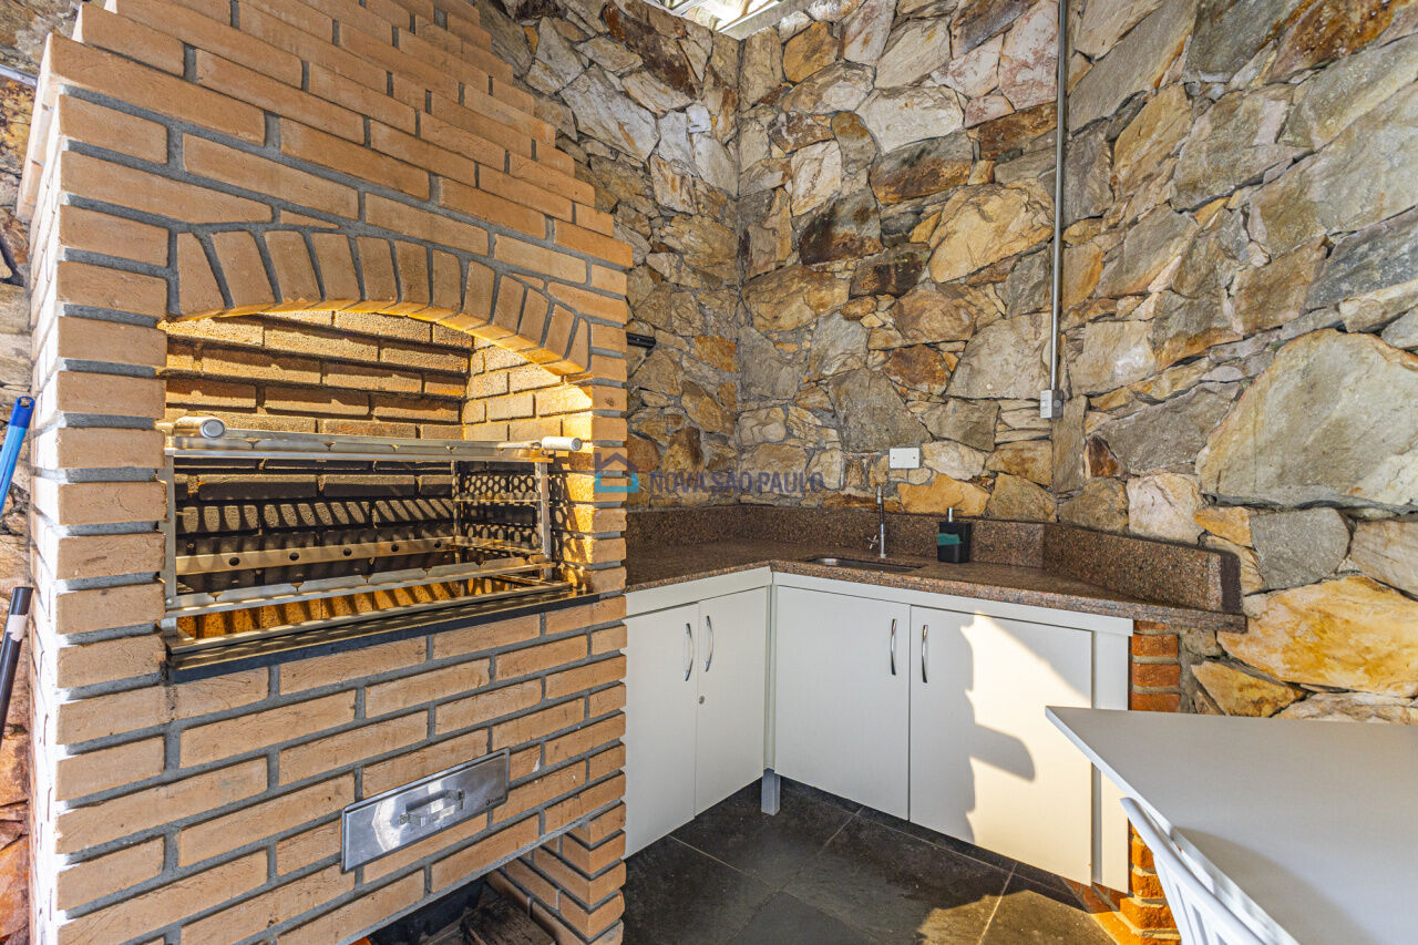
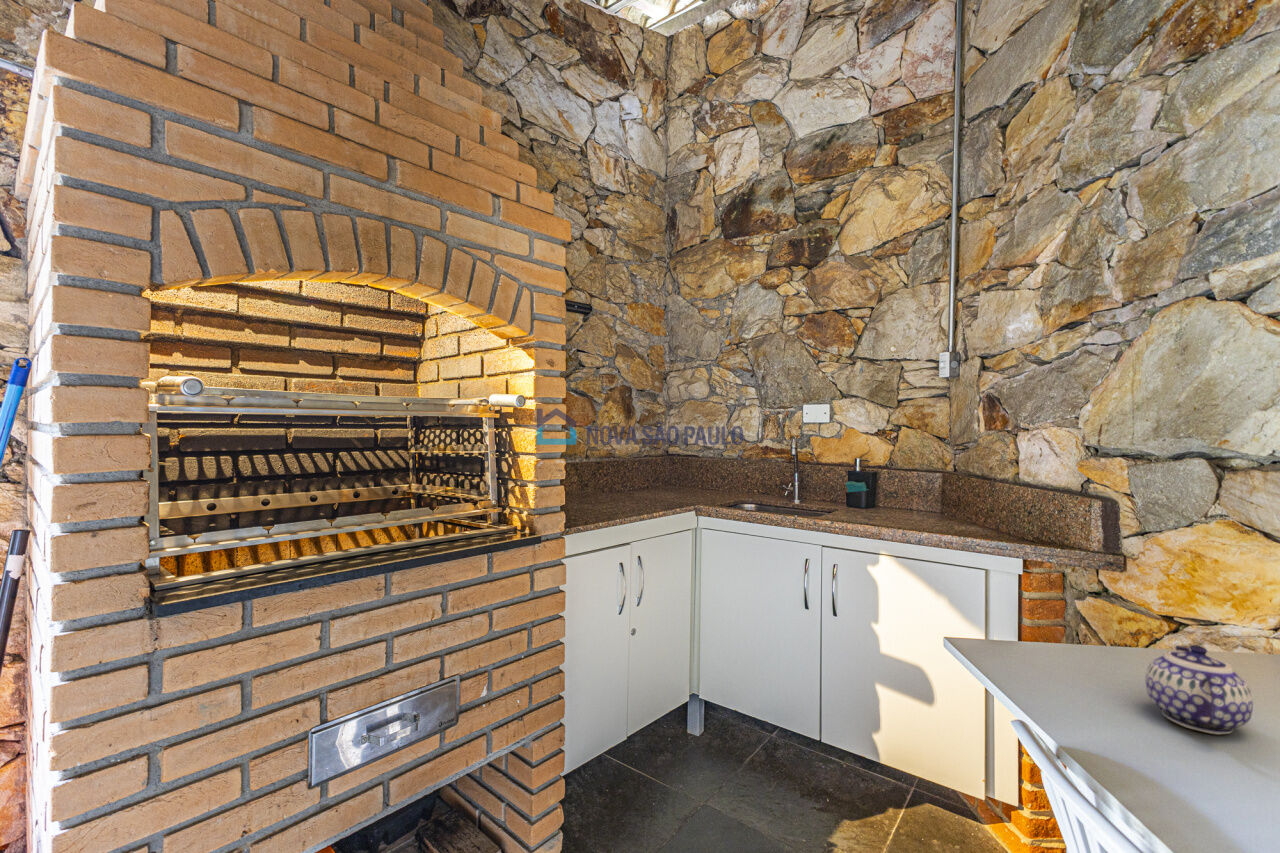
+ teapot (1196, 683)
